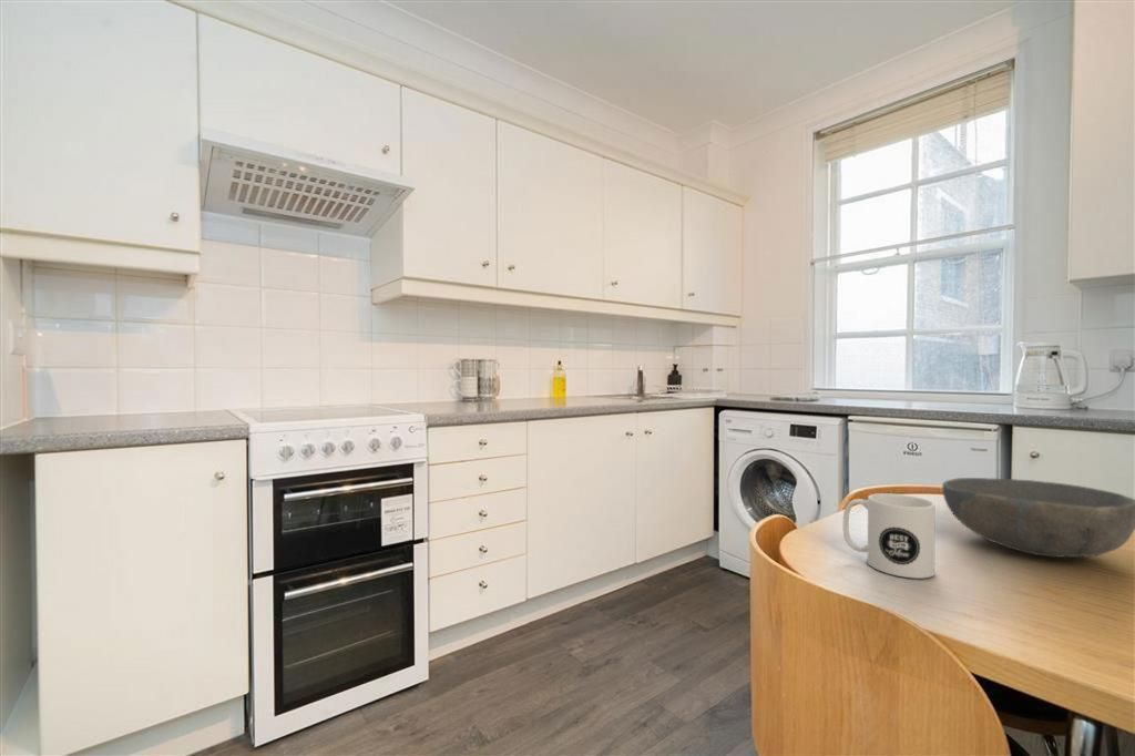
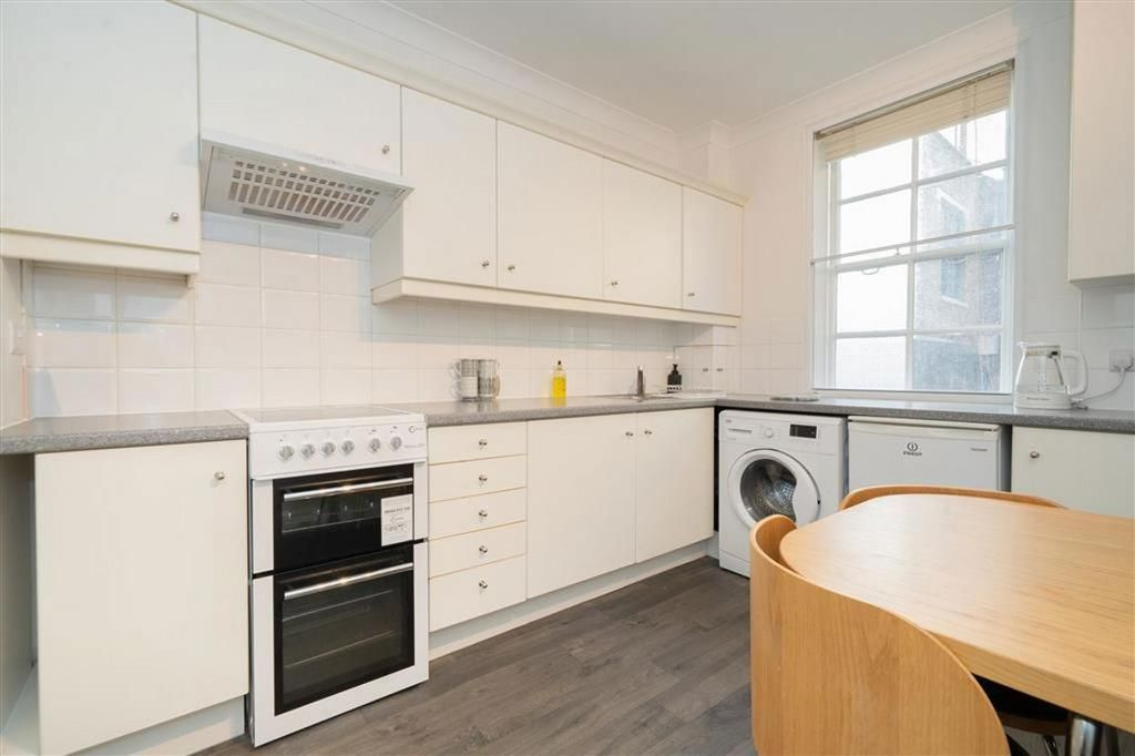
- bowl (1031, 517)
- mug (886, 530)
